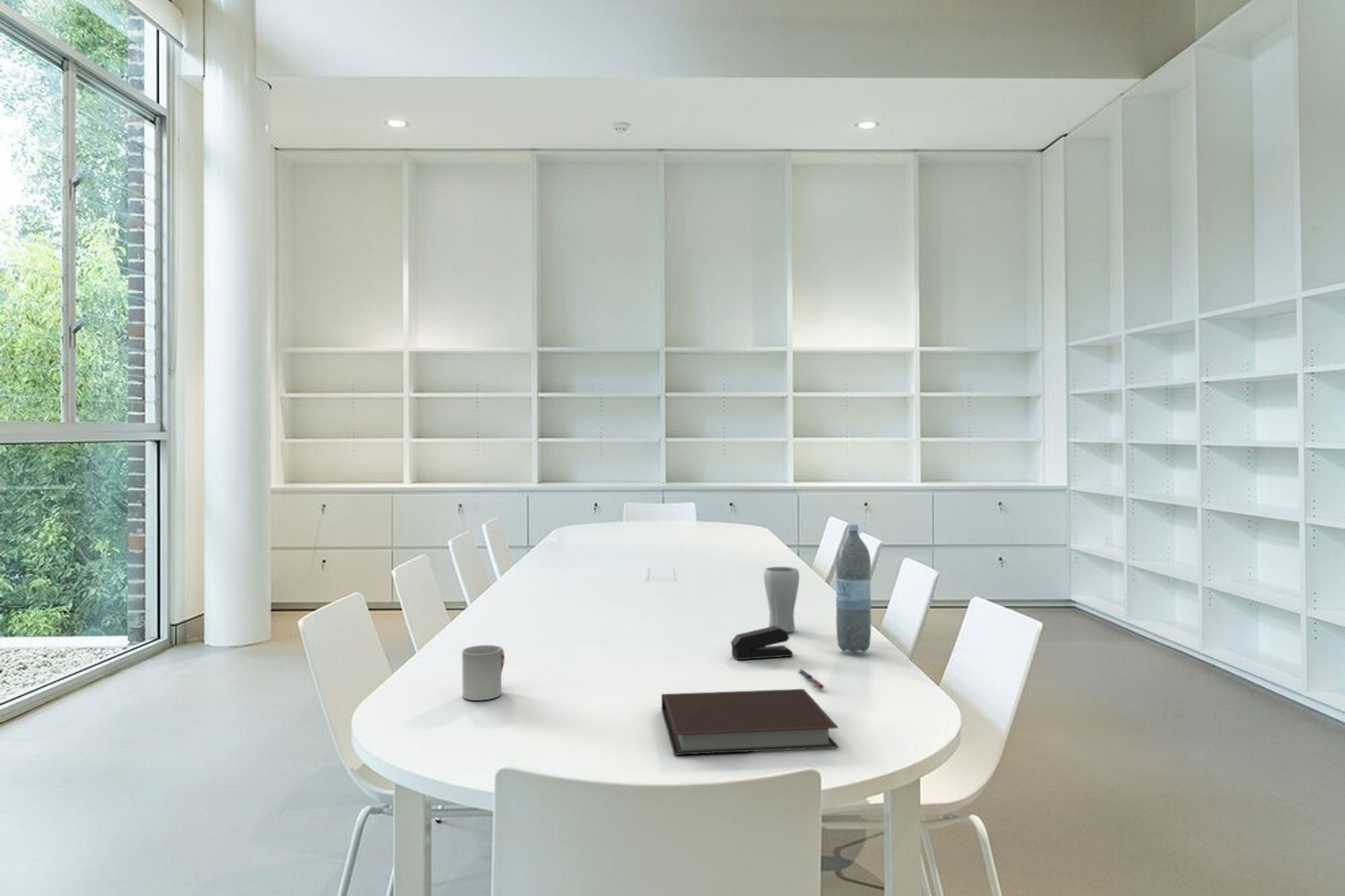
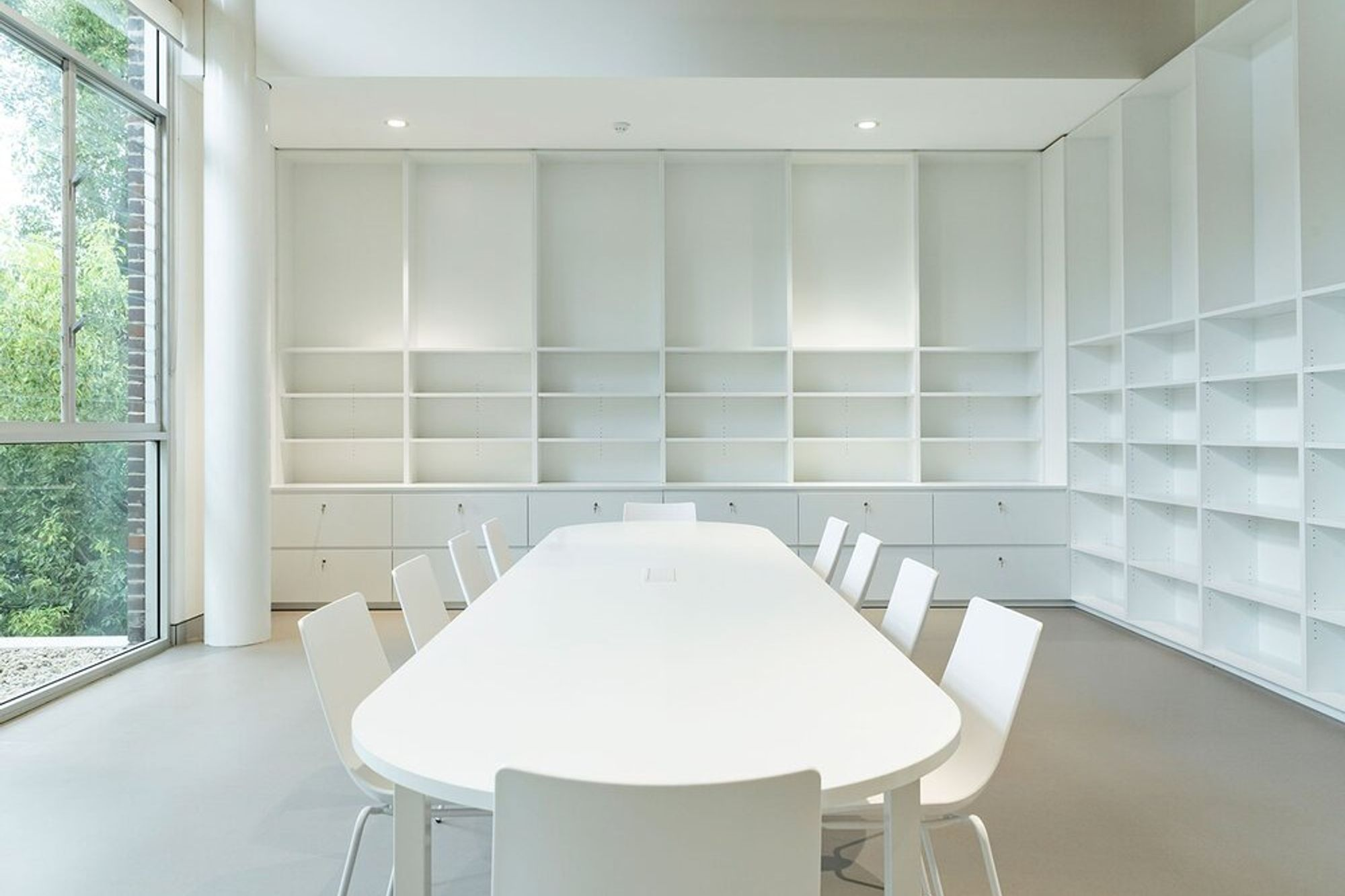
- water bottle (853, 588)
- notebook (744, 718)
- drinking glass (781, 600)
- cup (487, 669)
- stapler (761, 641)
- pen (810, 677)
